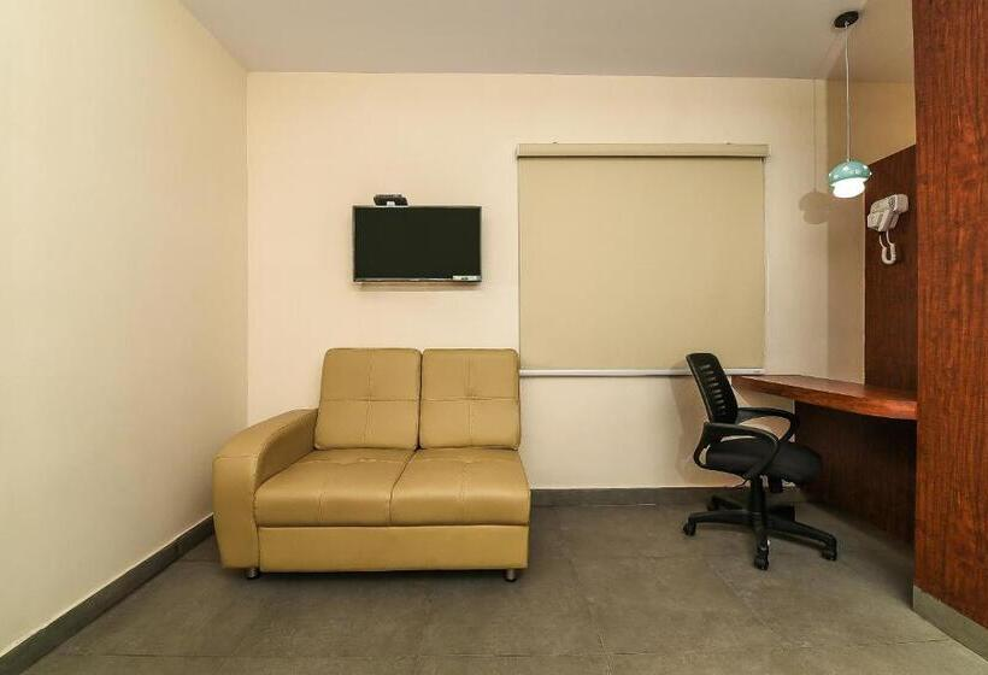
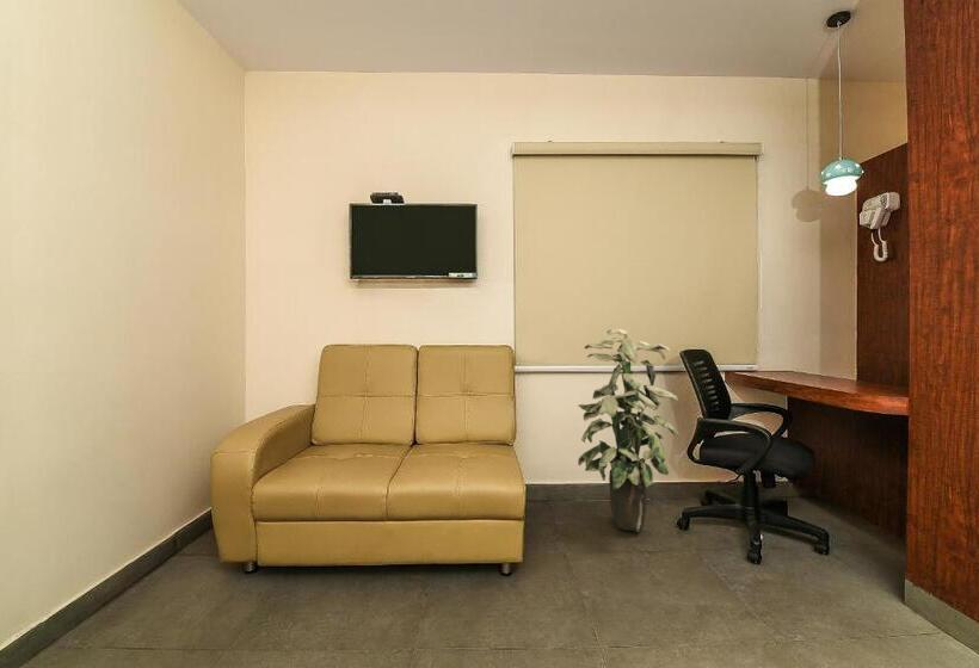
+ indoor plant (622, 425)
